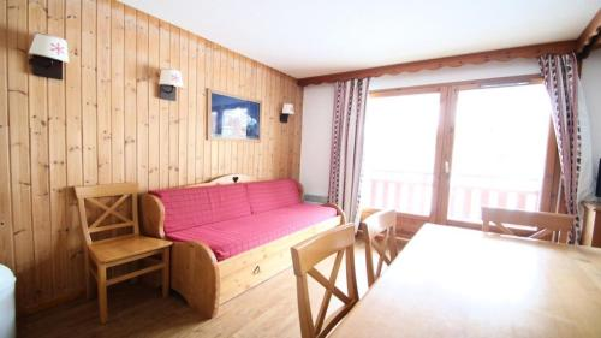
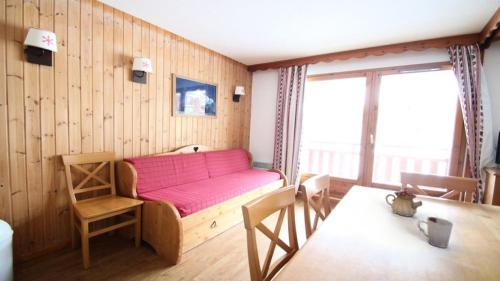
+ cup (433, 231)
+ teapot (402, 199)
